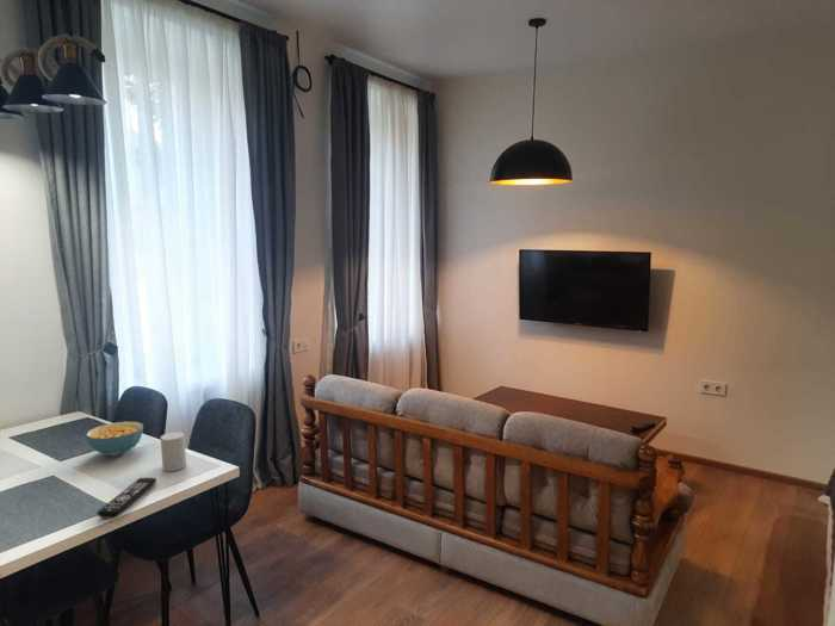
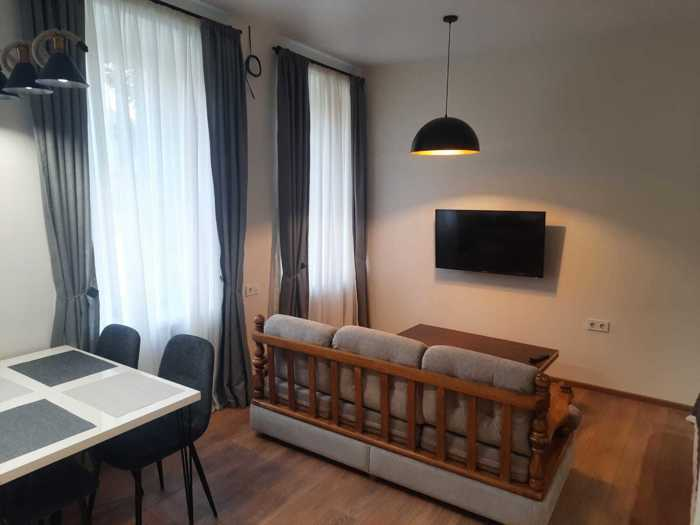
- cup (173, 451)
- cereal bowl (116, 441)
- remote control (129, 496)
